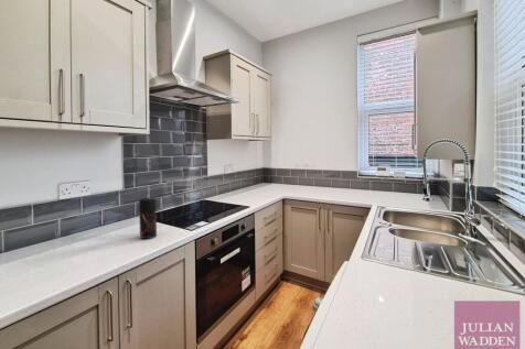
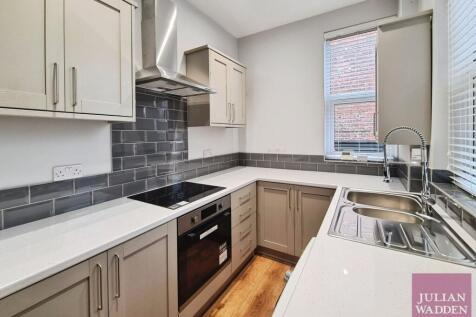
- pepper grinder (148, 217)
